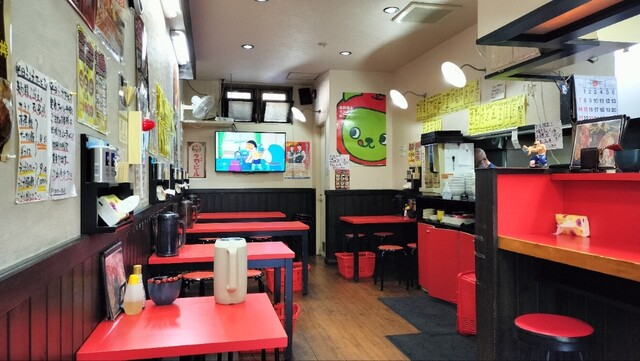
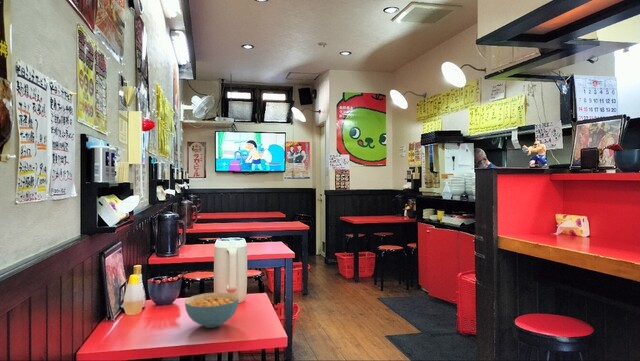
+ cereal bowl (212, 312)
